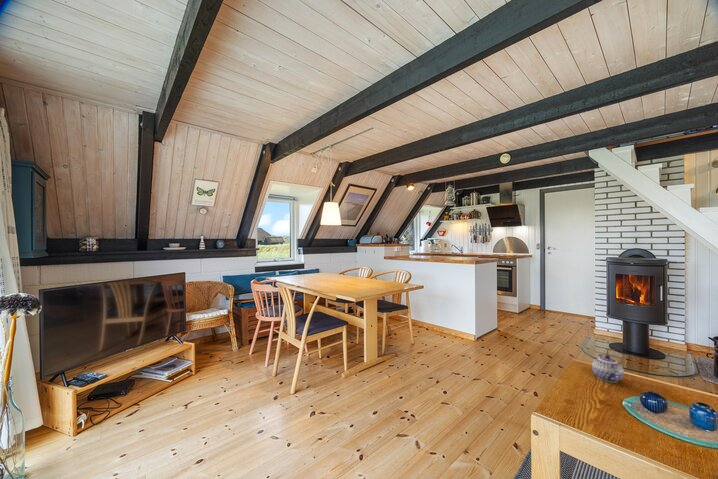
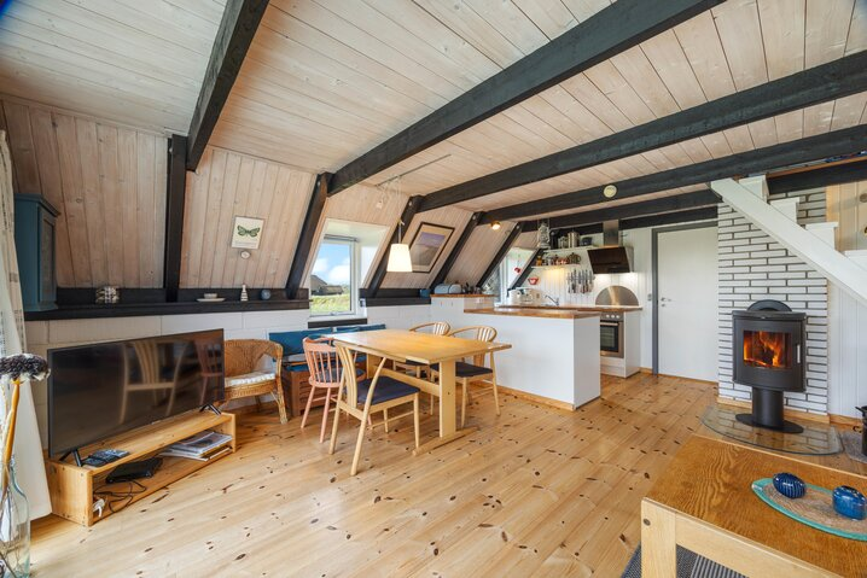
- teapot (607, 366)
